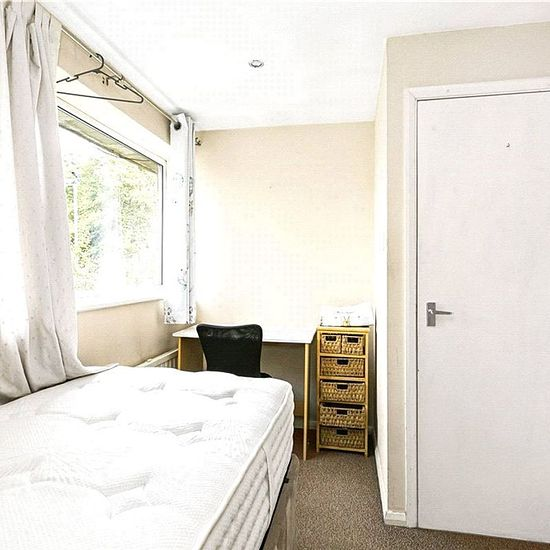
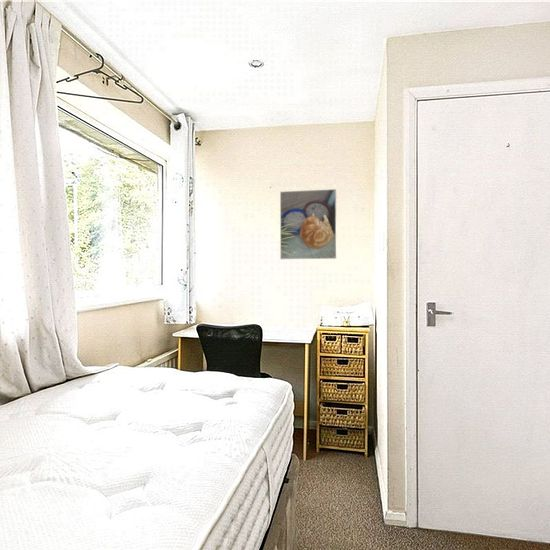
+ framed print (308, 224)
